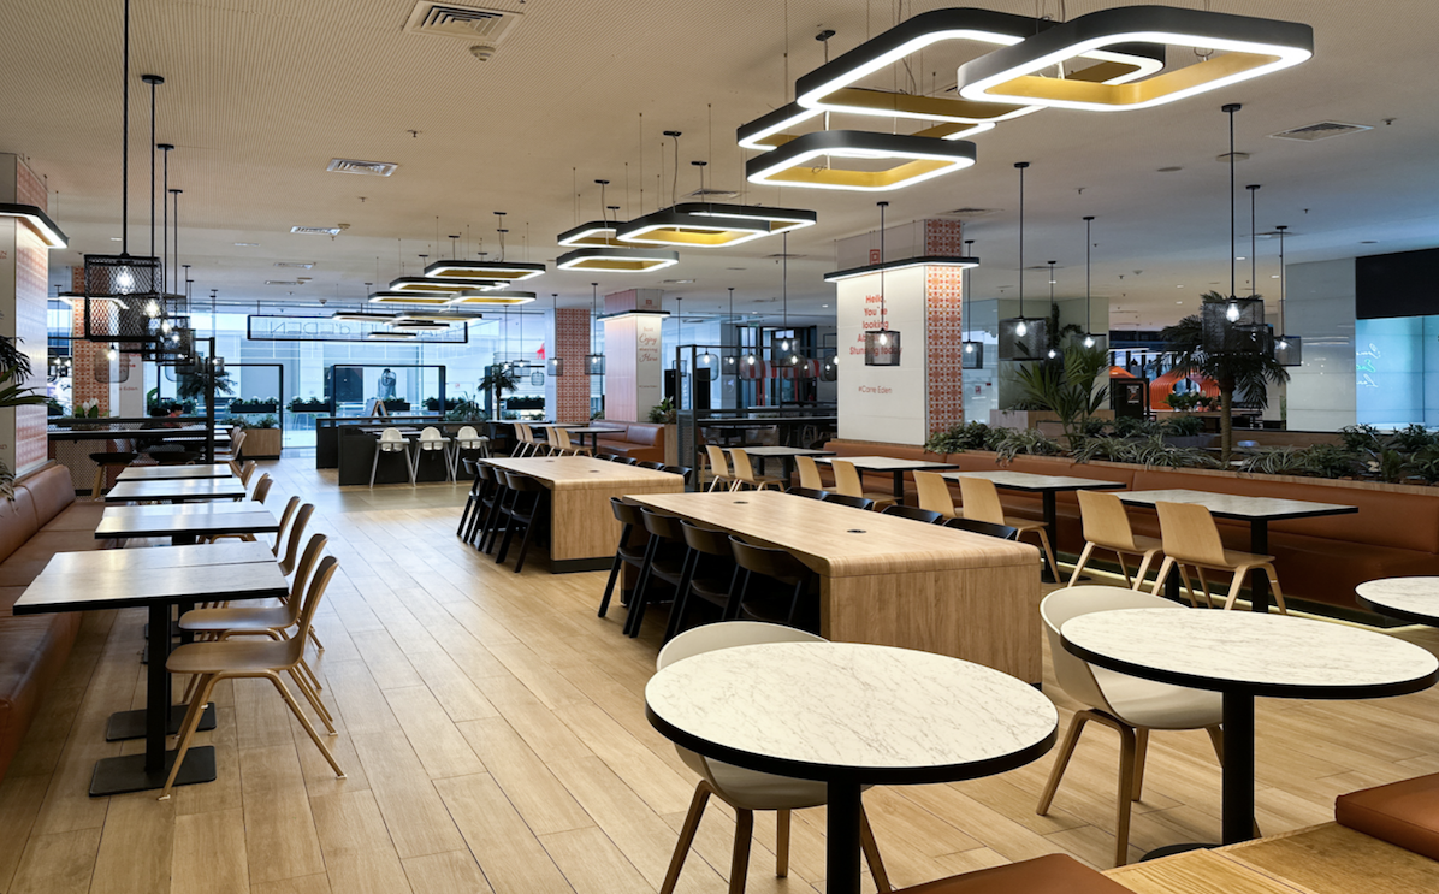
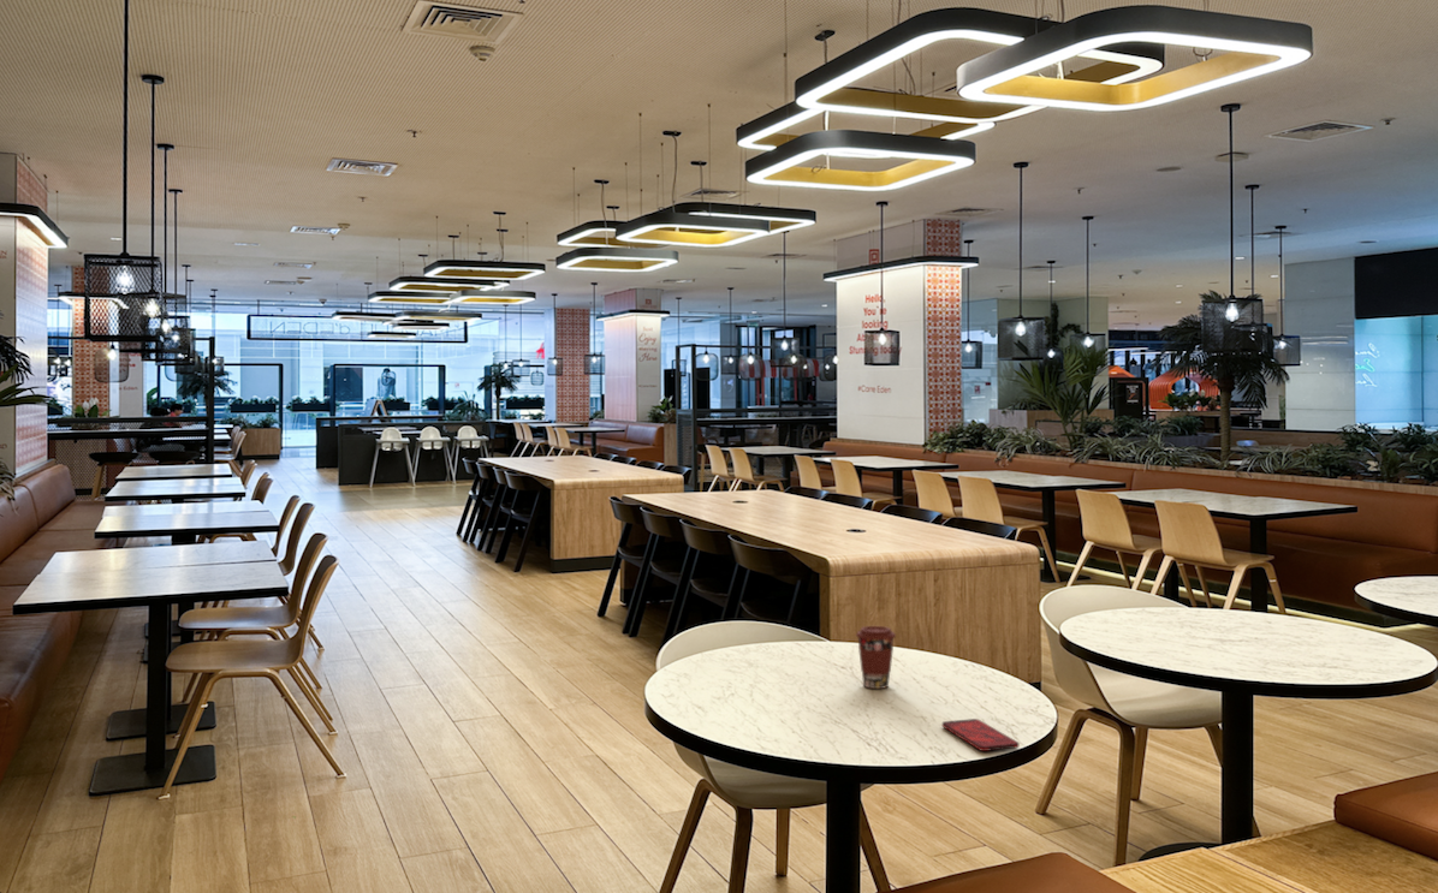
+ coffee cup (875, 656)
+ smartphone (979, 733)
